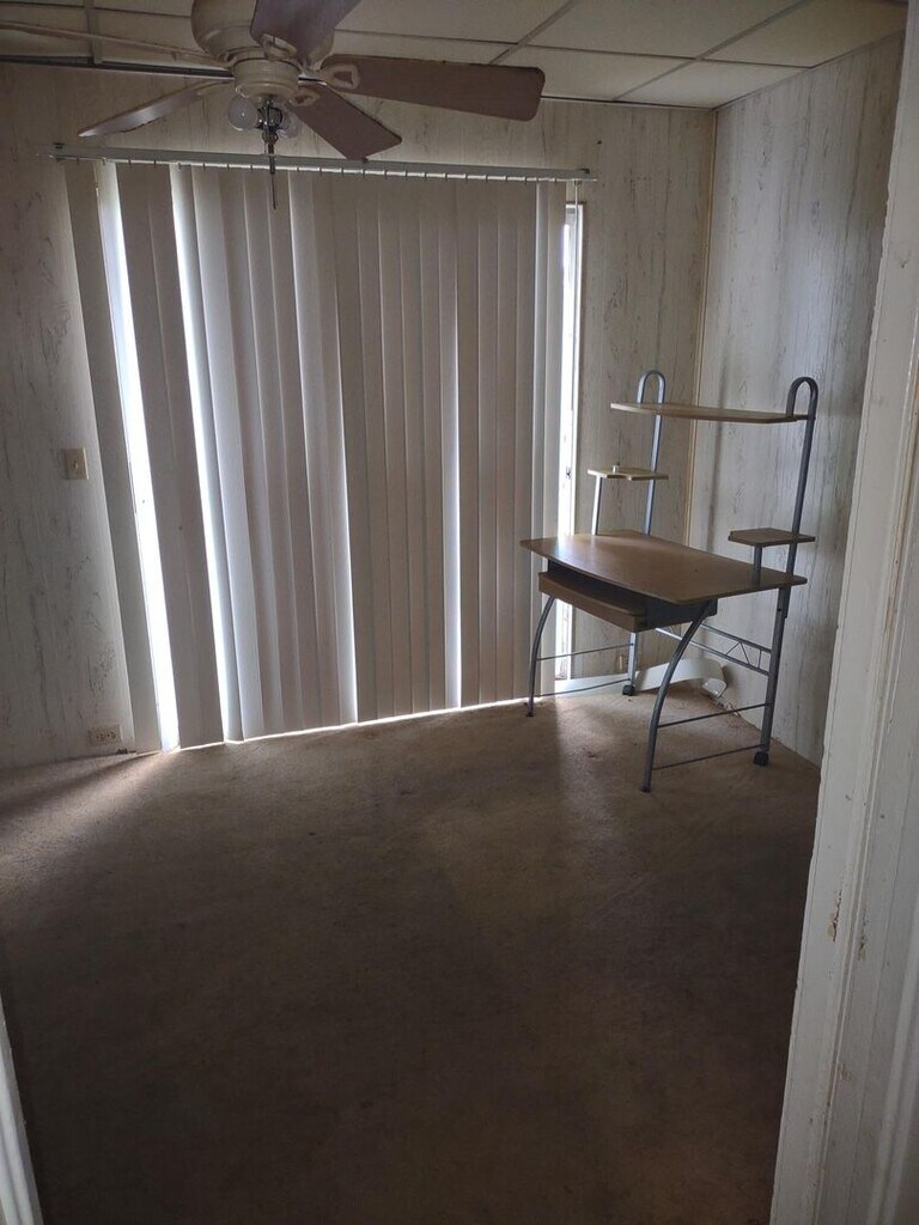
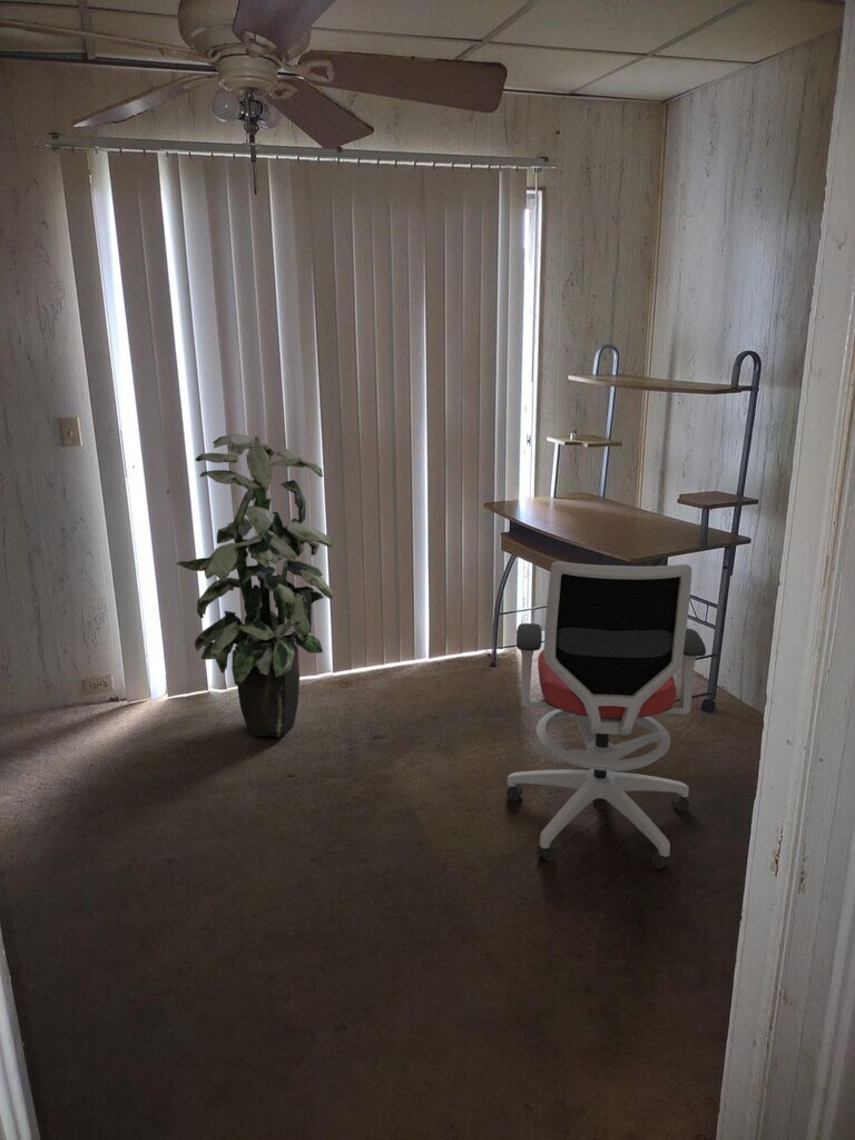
+ indoor plant (256, 586)
+ office chair (605, 684)
